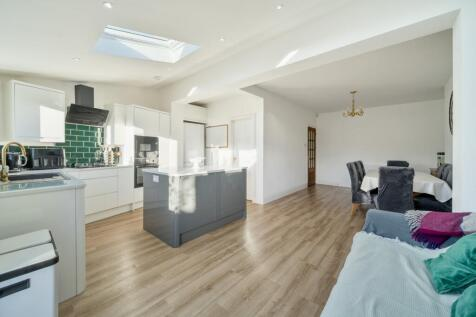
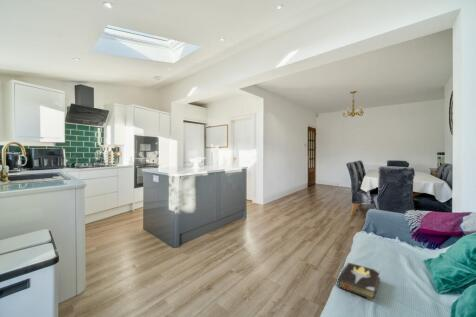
+ hardback book (359, 278)
